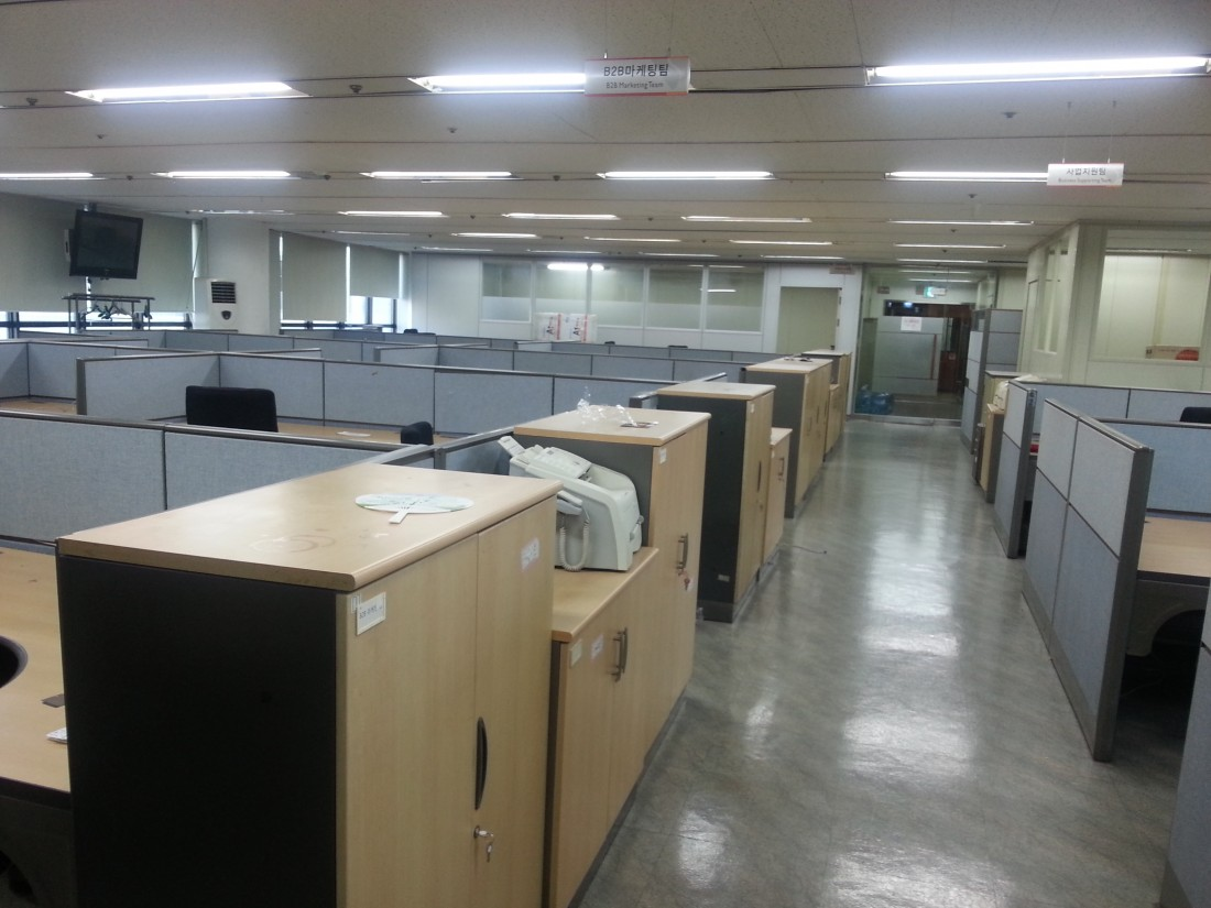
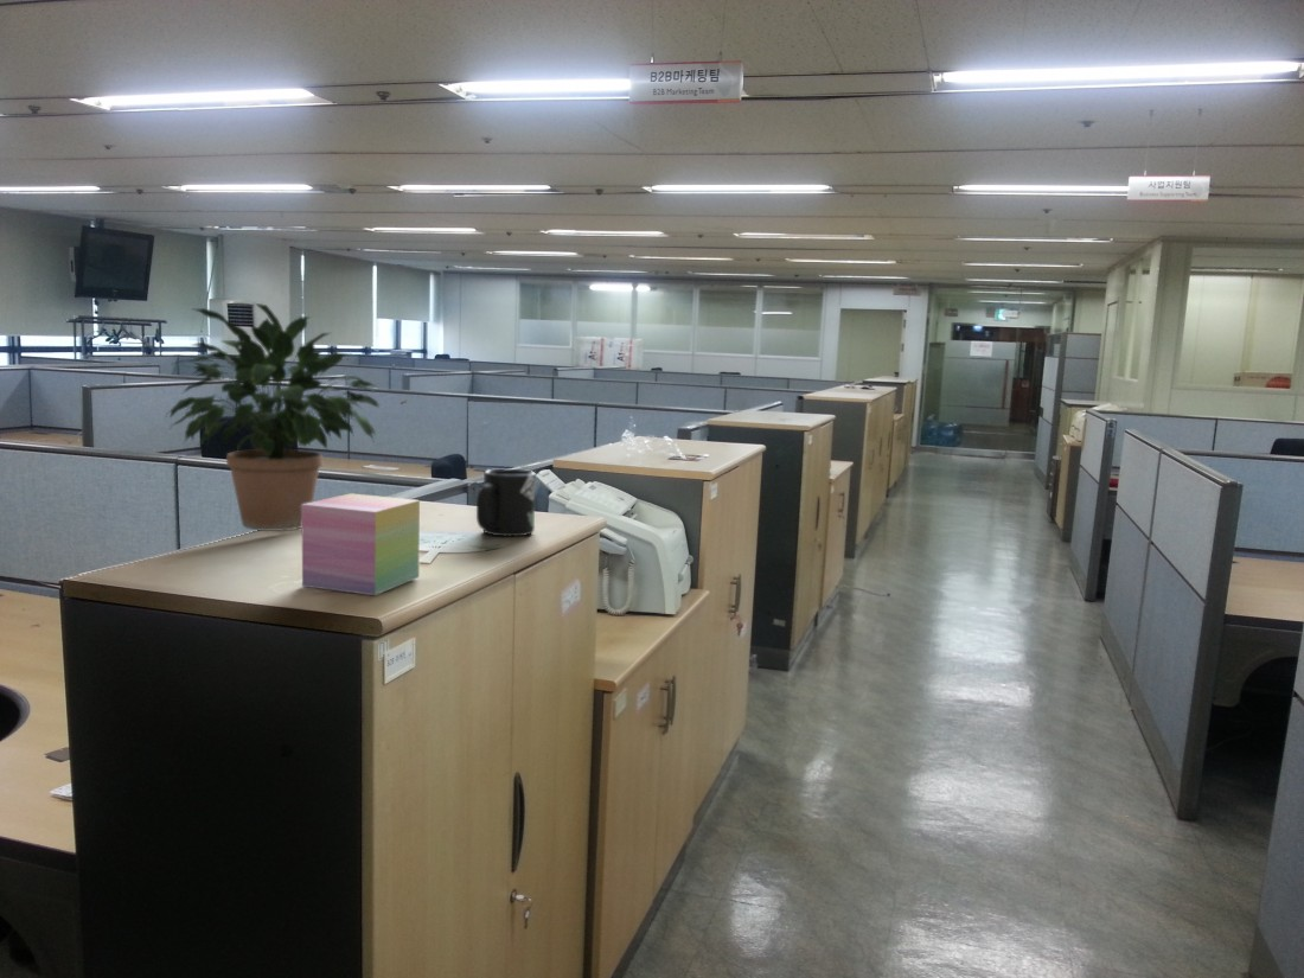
+ sticky notes (362, 542)
+ potted plant (273, 416)
+ mug (503, 503)
